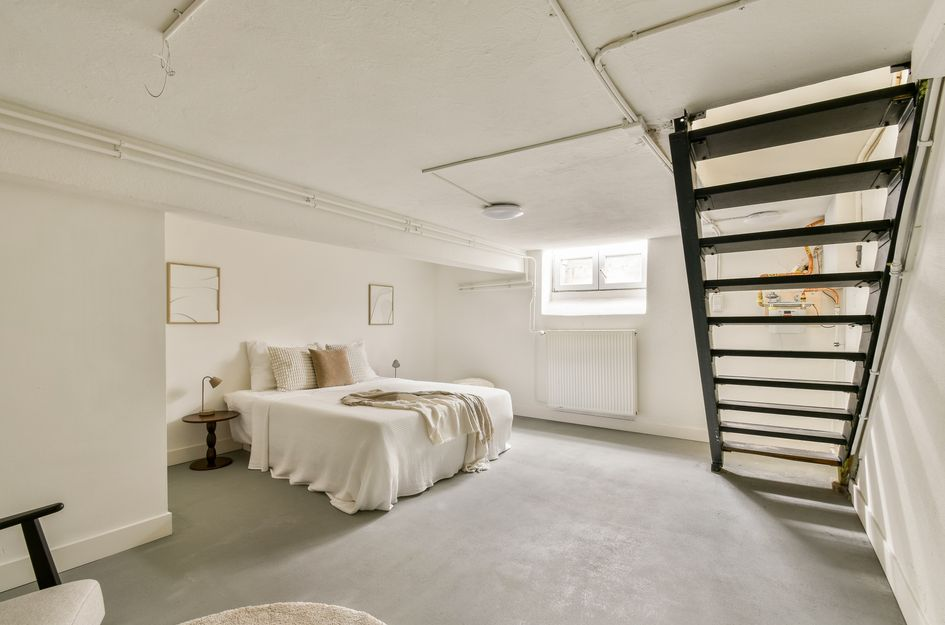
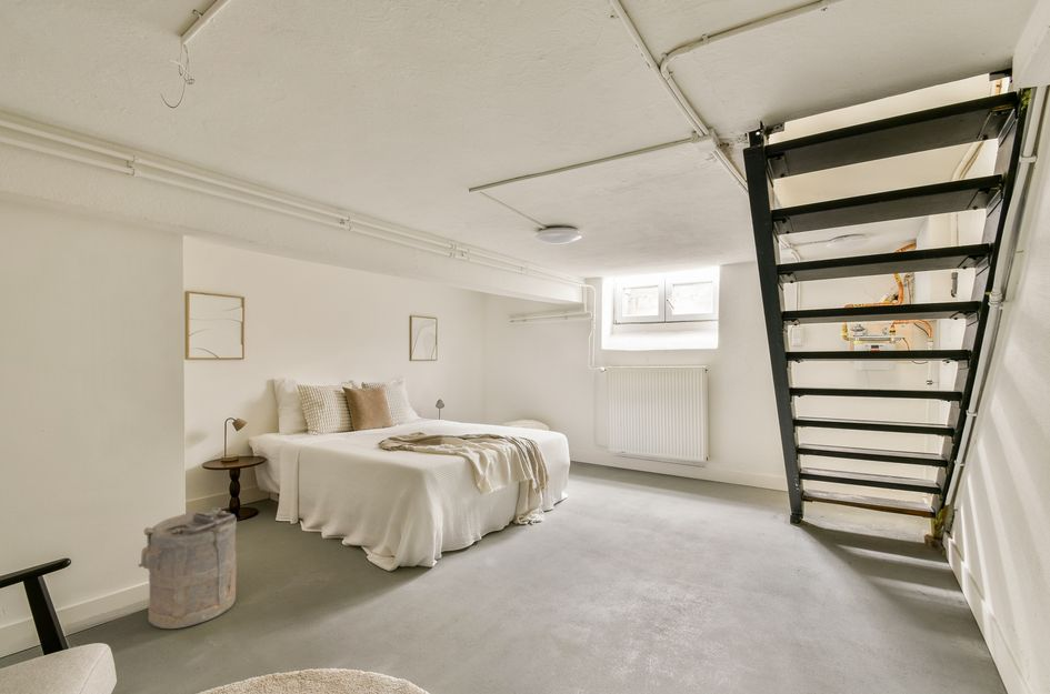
+ laundry hamper (189, 562)
